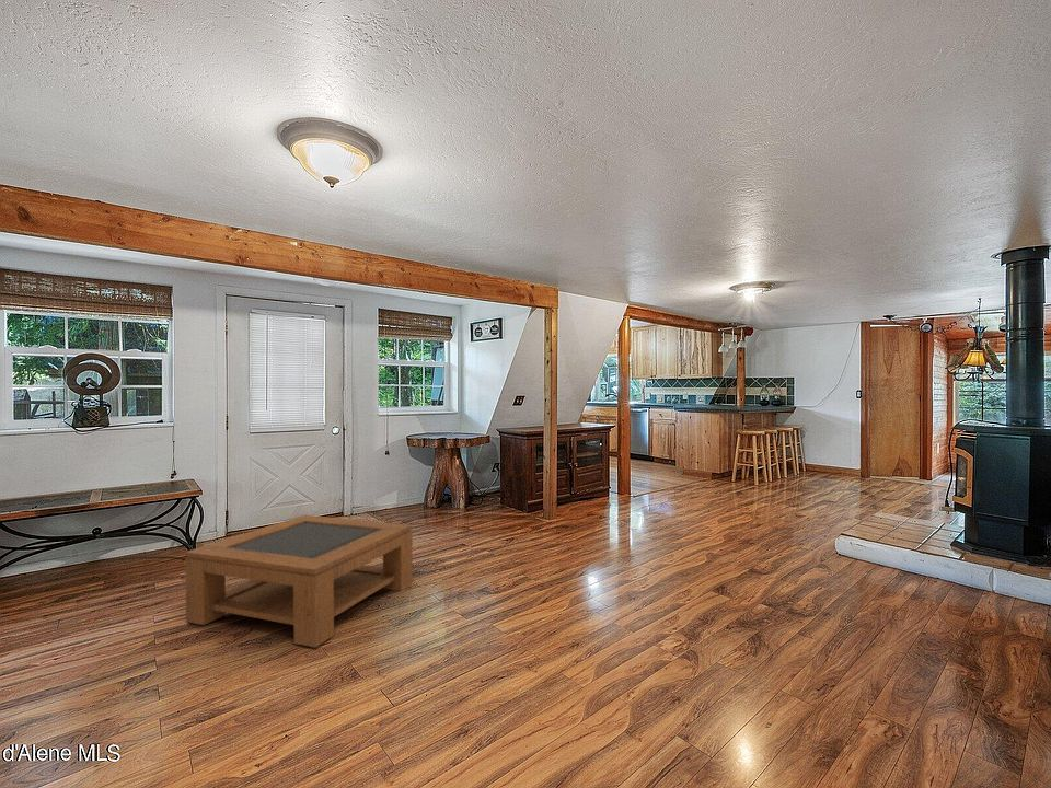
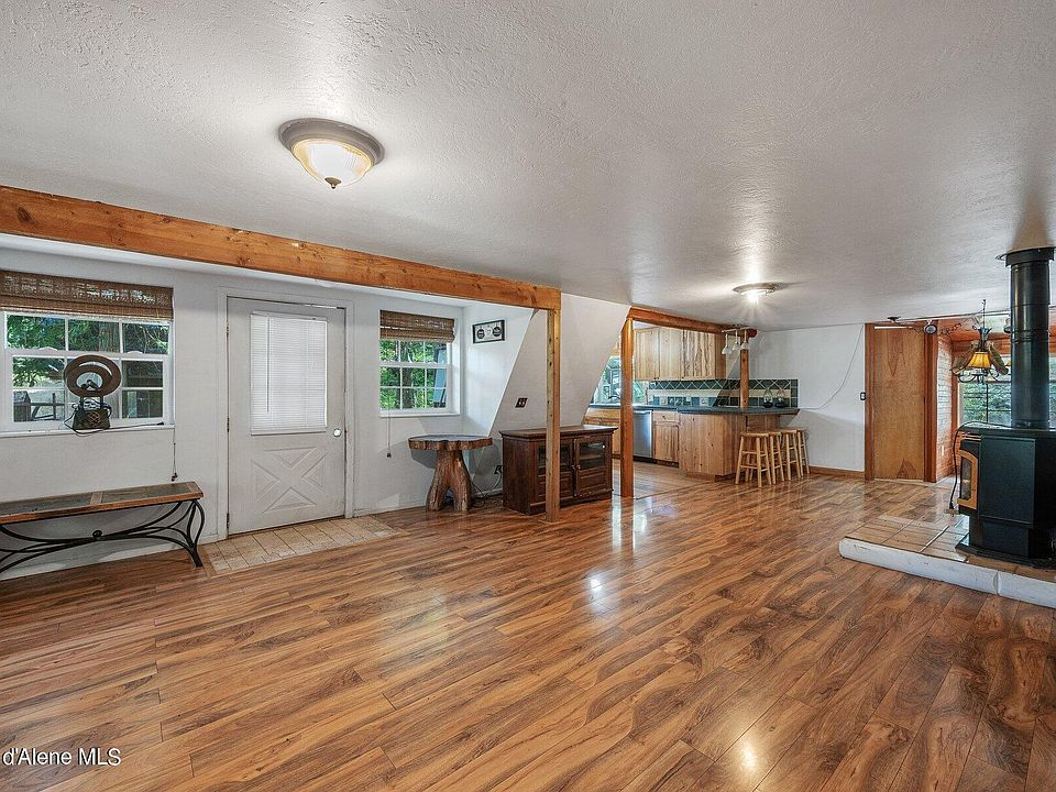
- coffee table (309, 569)
